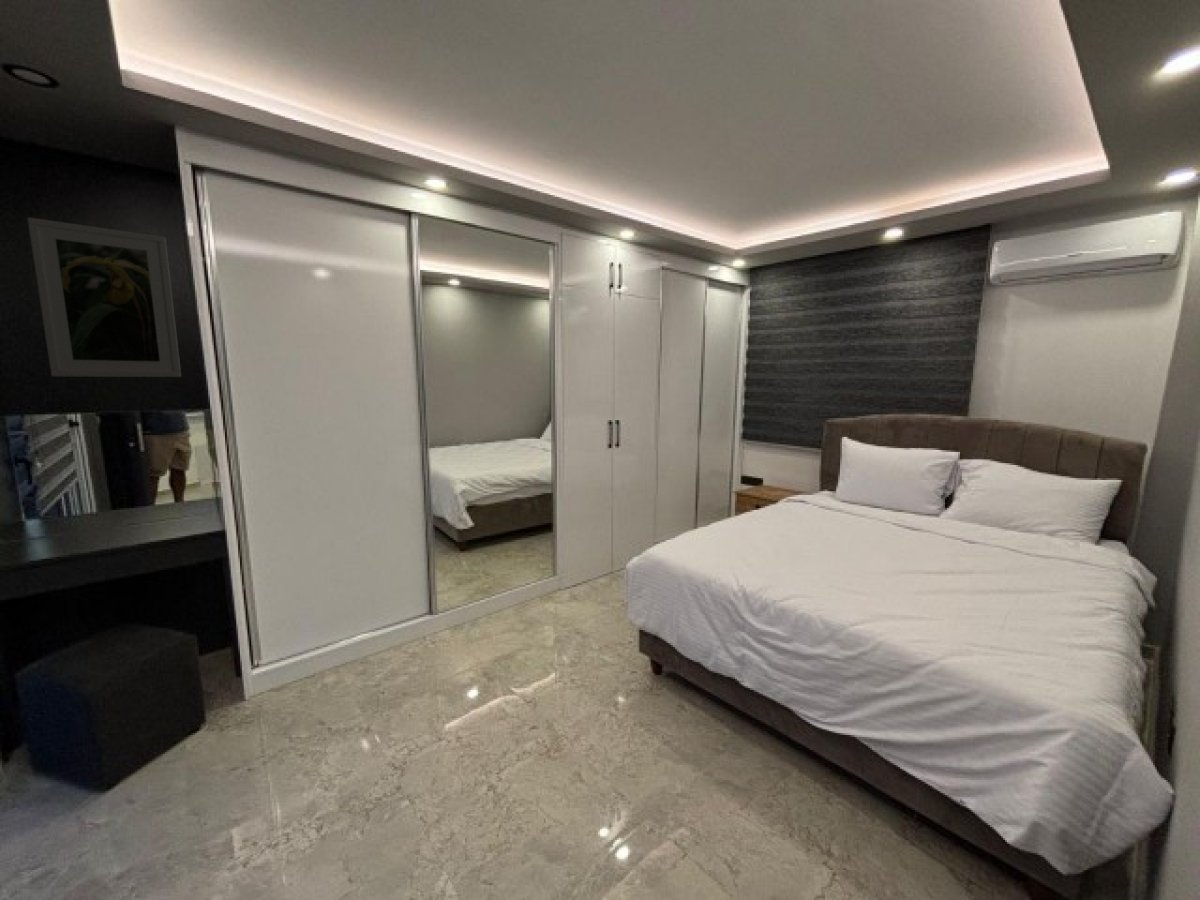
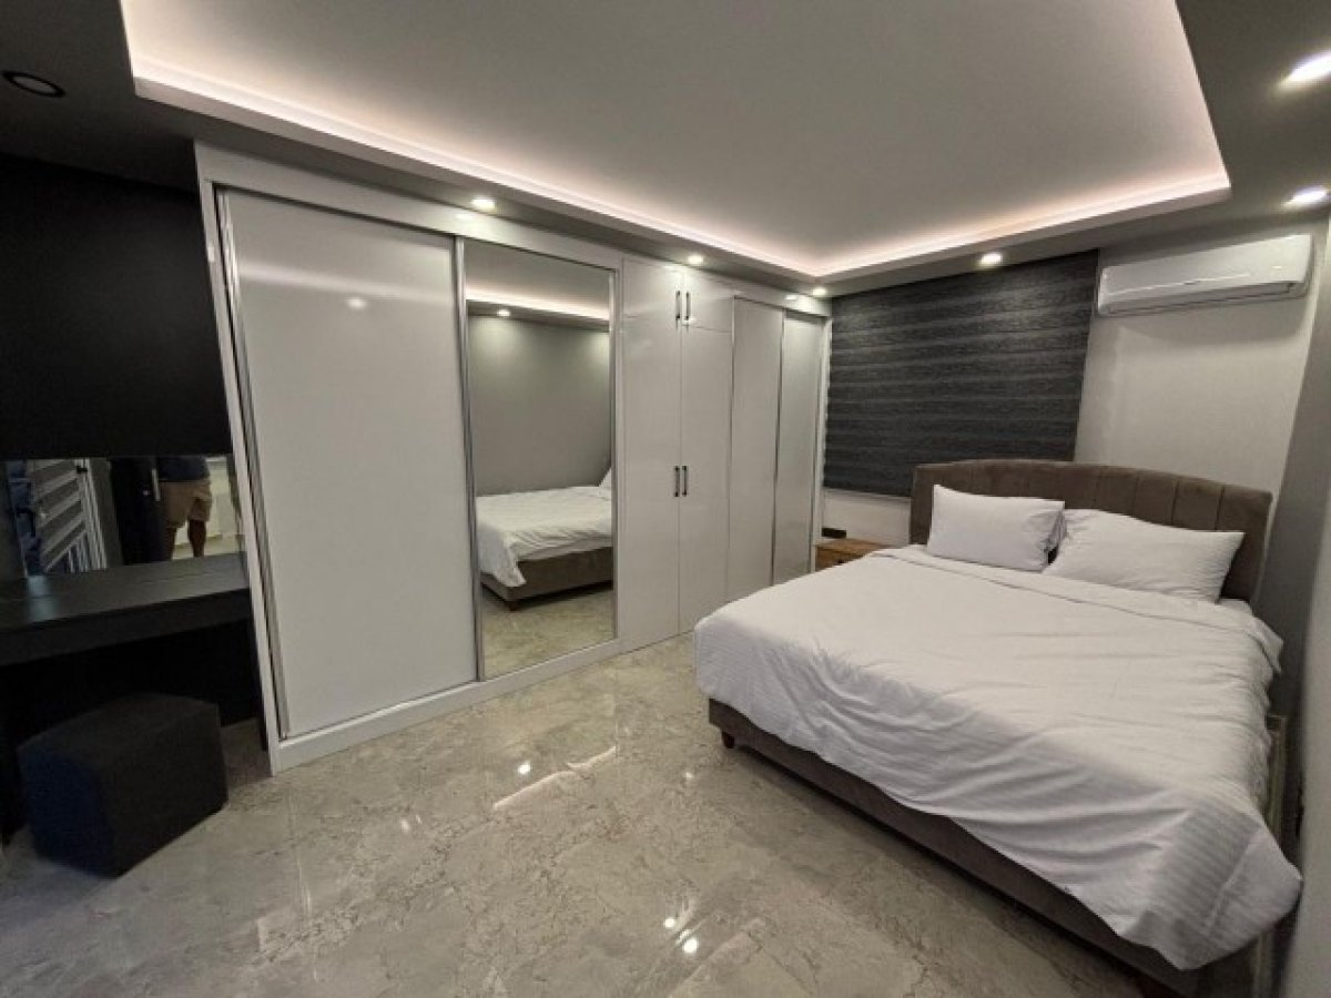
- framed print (110, 303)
